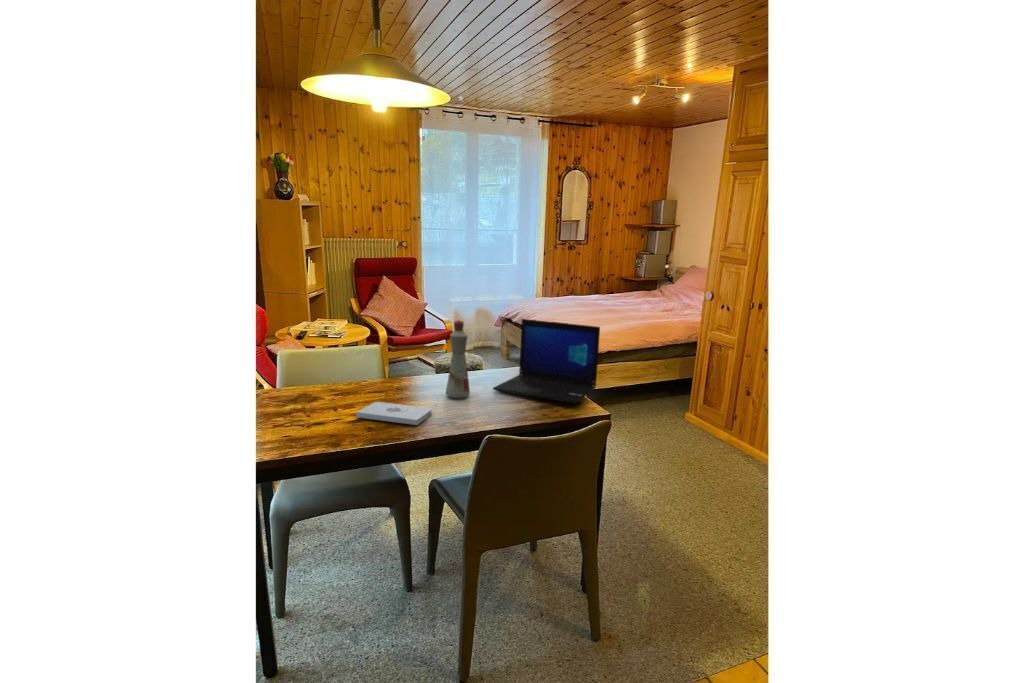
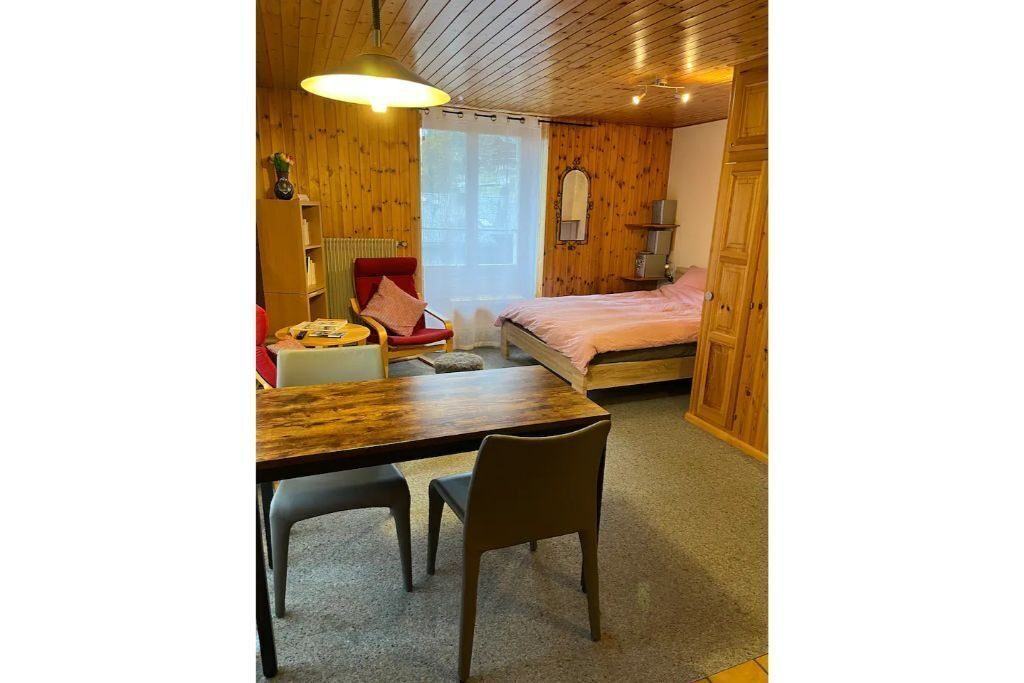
- laptop (547, 358)
- bottle (458, 358)
- notepad (395, 412)
